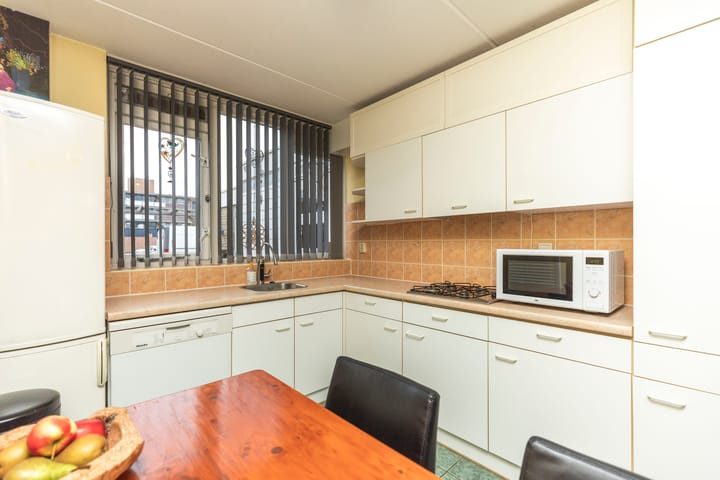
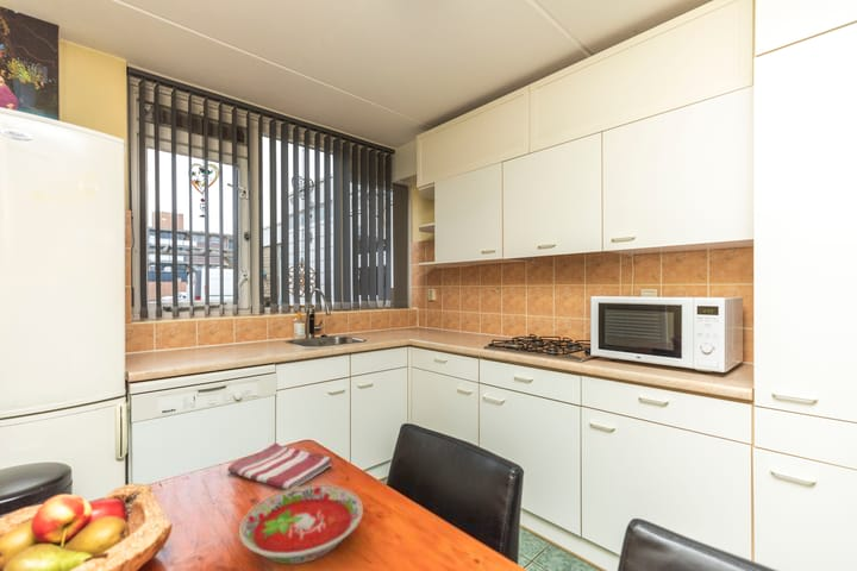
+ dish towel (281, 464)
+ bowl (304, 526)
